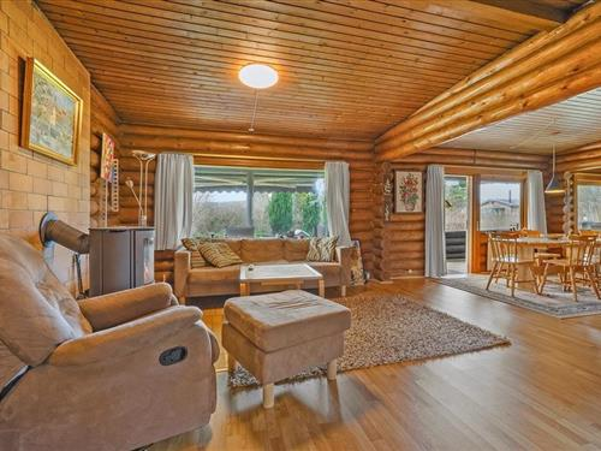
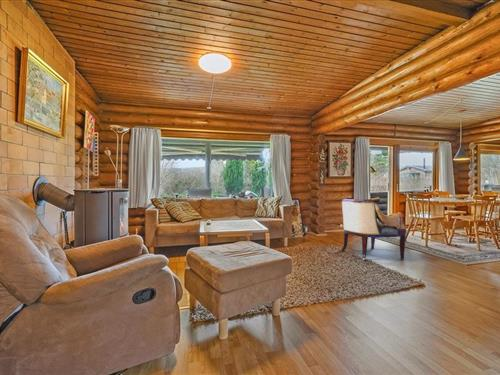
+ armchair (369, 225)
